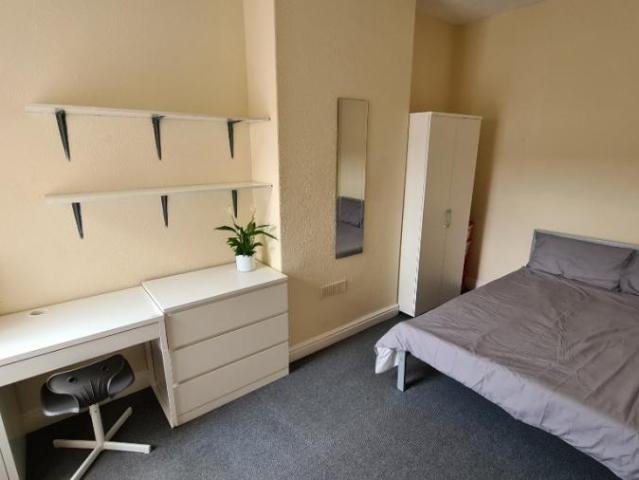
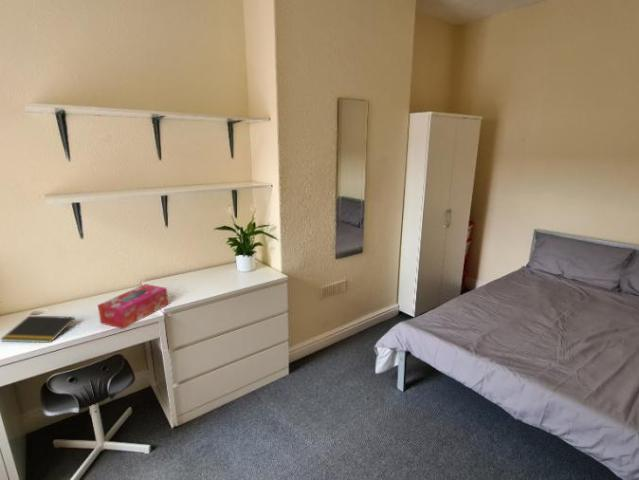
+ tissue box (135, 304)
+ notepad (39, 328)
